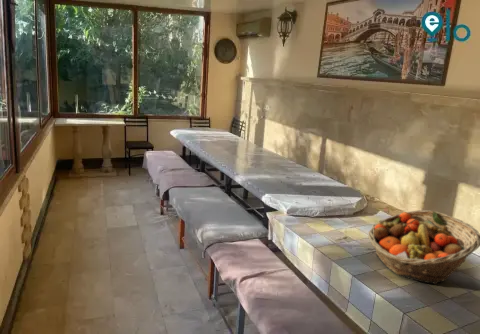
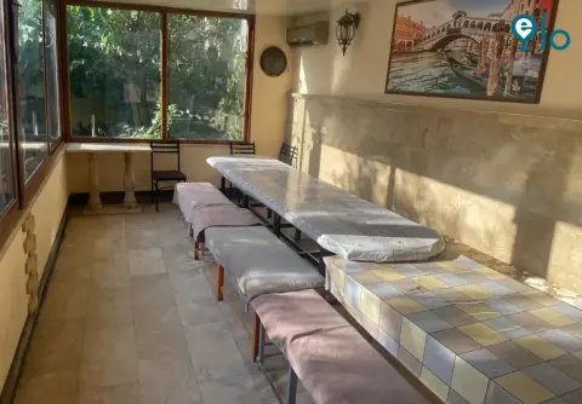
- fruit basket (419, 242)
